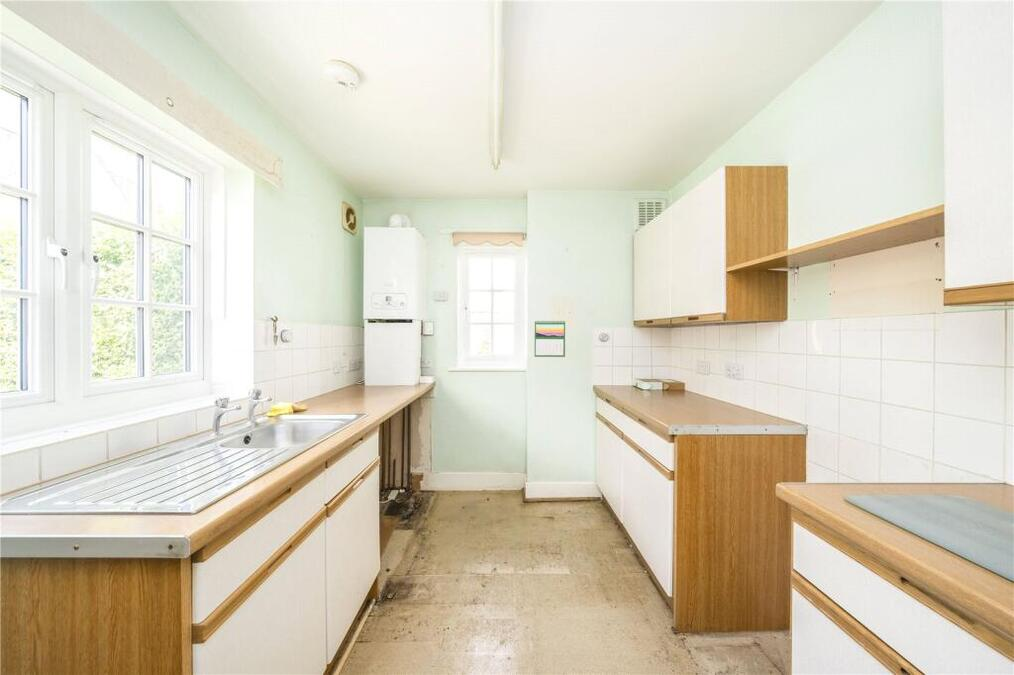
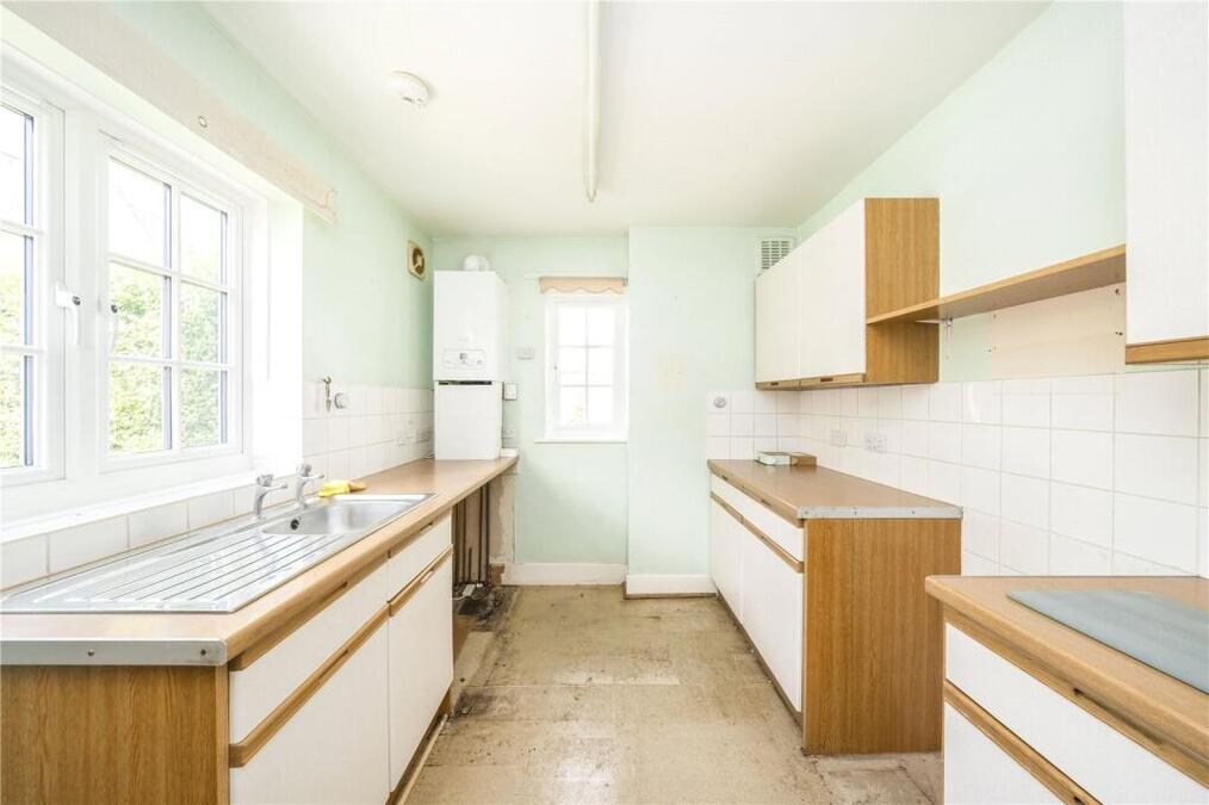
- calendar (549, 338)
